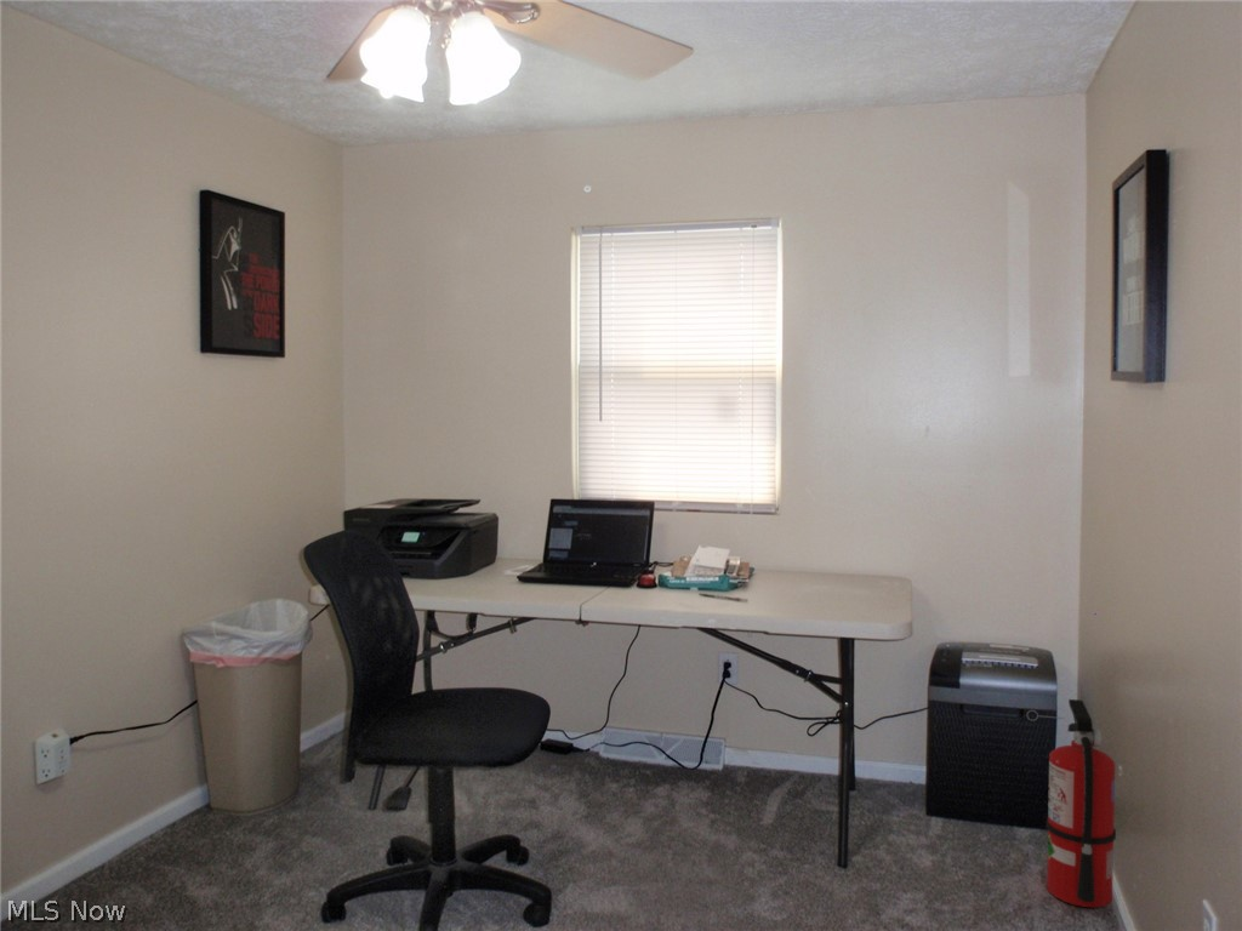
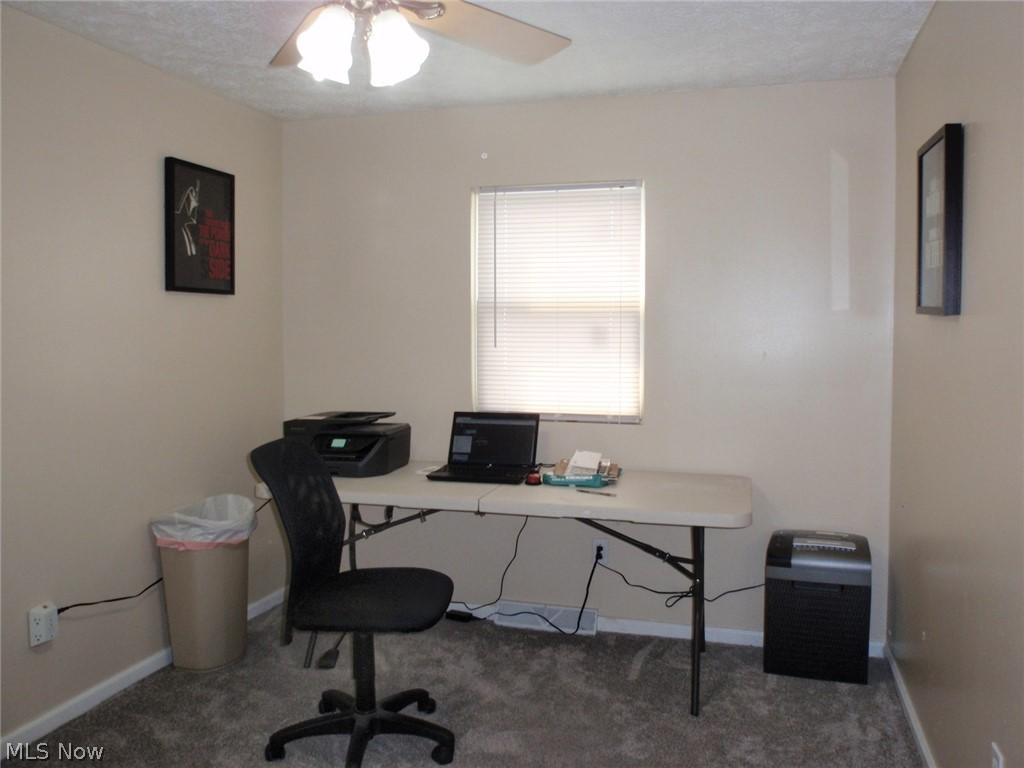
- fire extinguisher (1070, 800)
